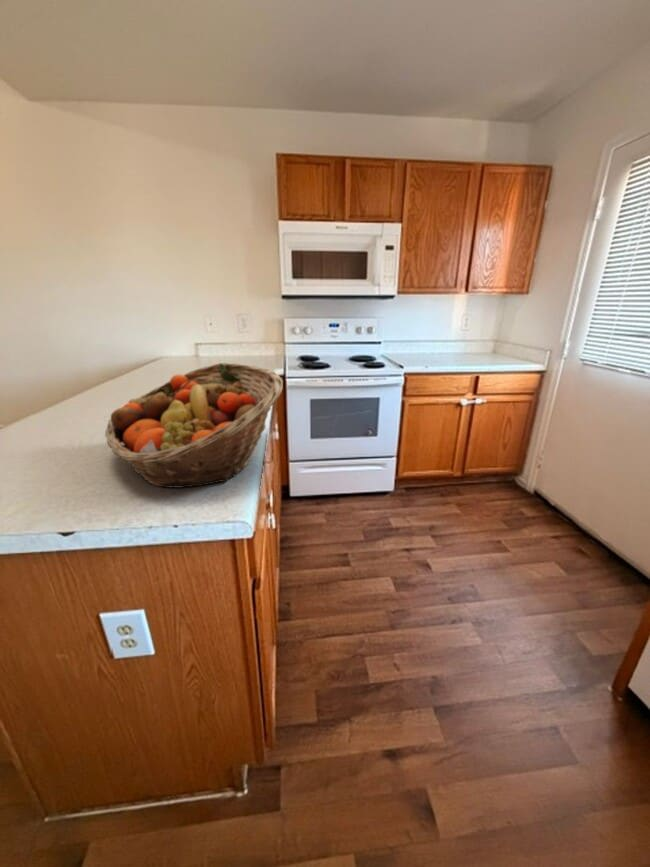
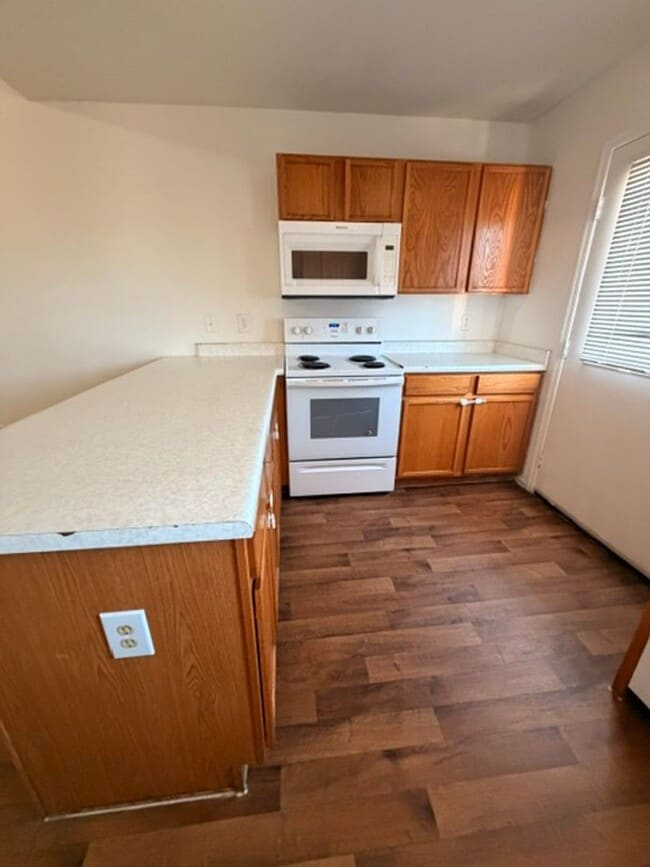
- fruit basket (196, 417)
